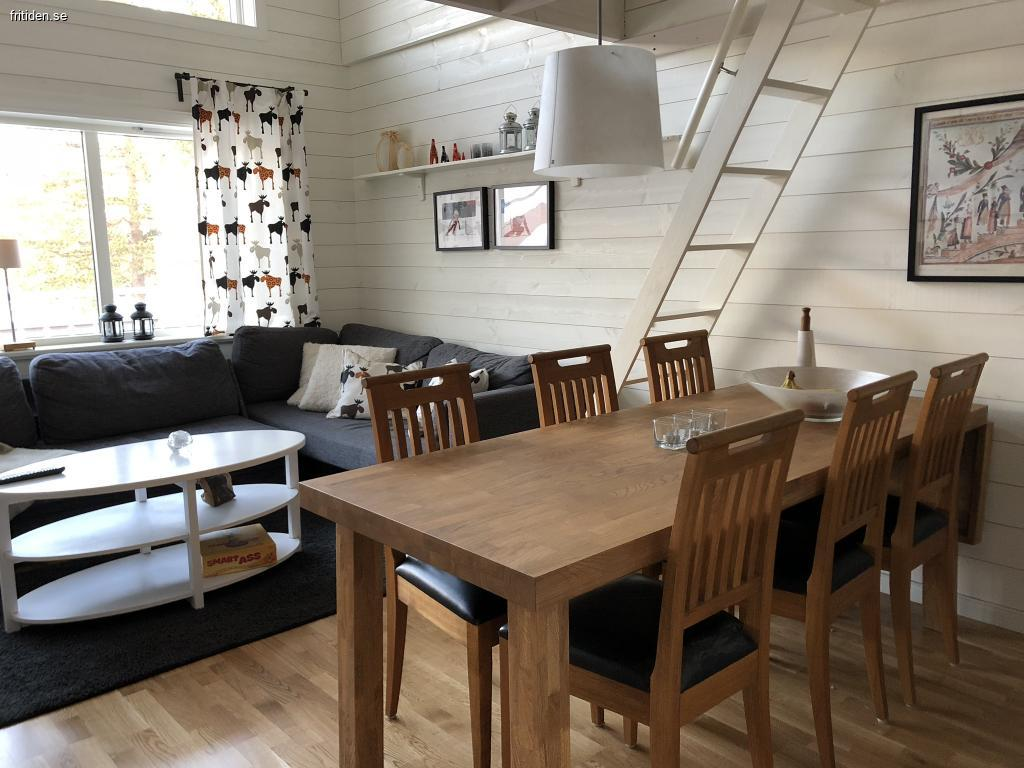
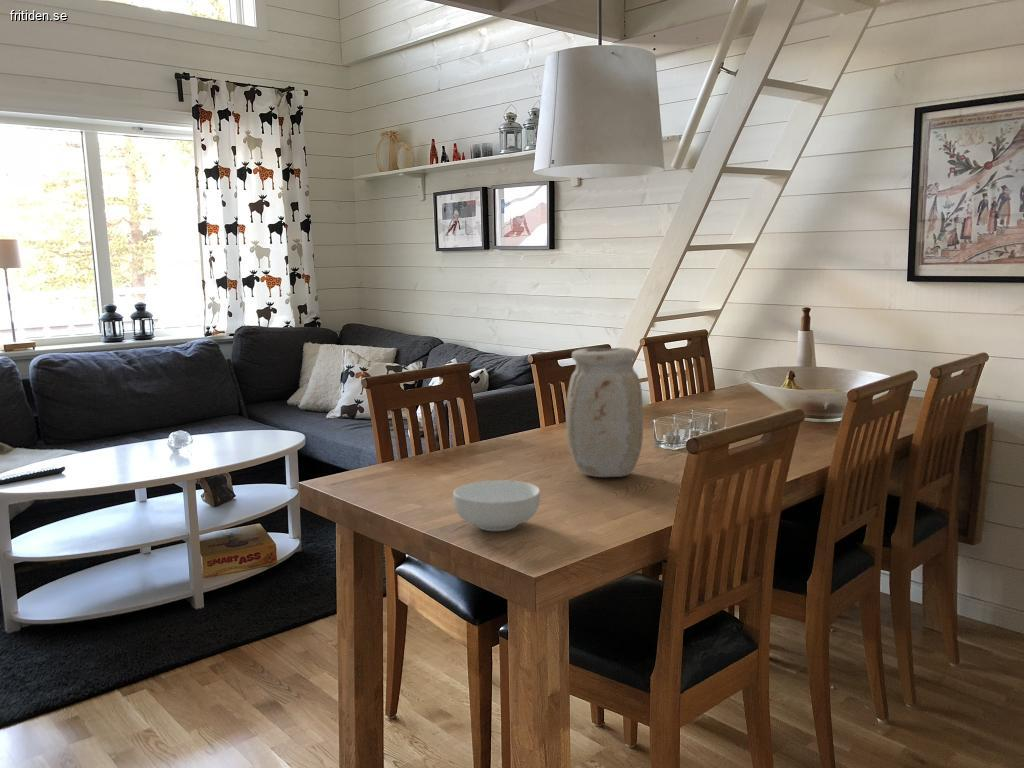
+ vase (604, 411)
+ cereal bowl (497, 507)
